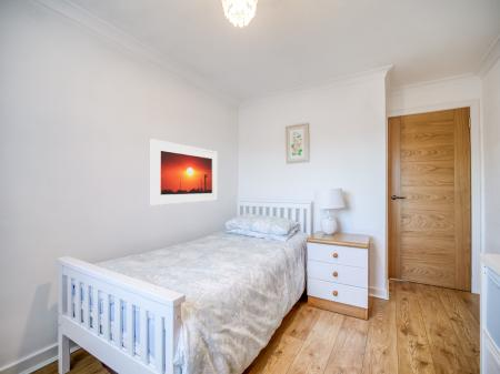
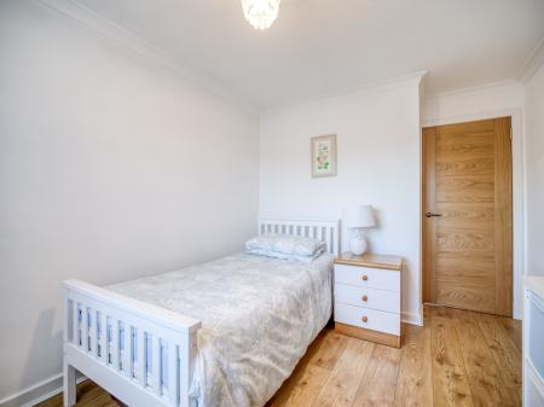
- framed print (189, 174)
